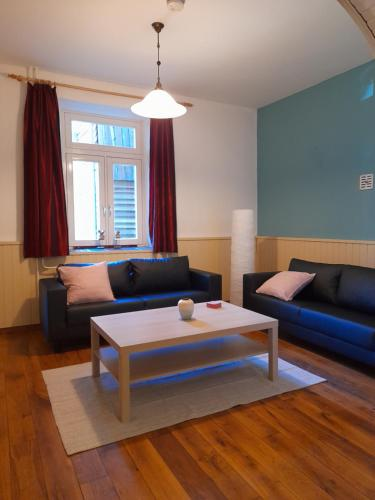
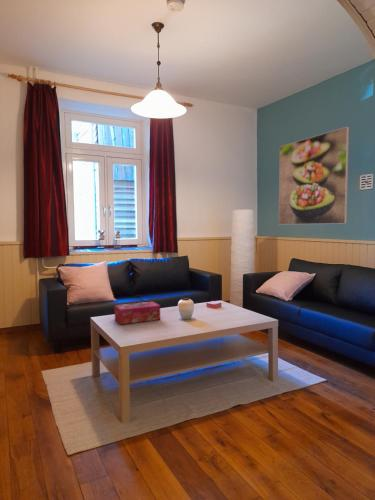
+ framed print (309, 181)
+ tissue box (137, 312)
